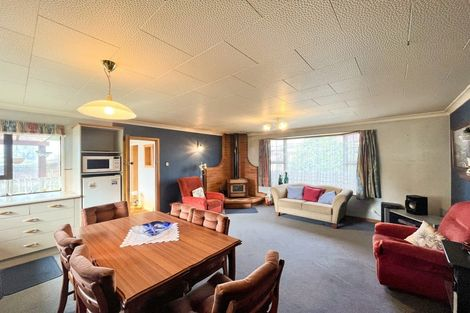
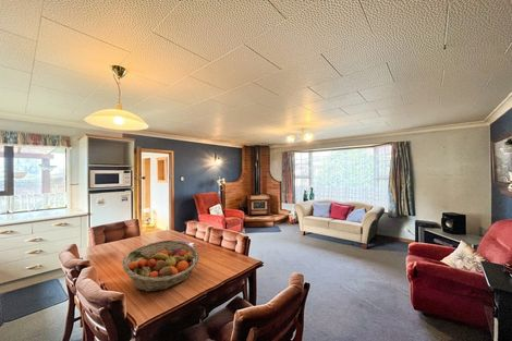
+ fruit basket (163, 263)
